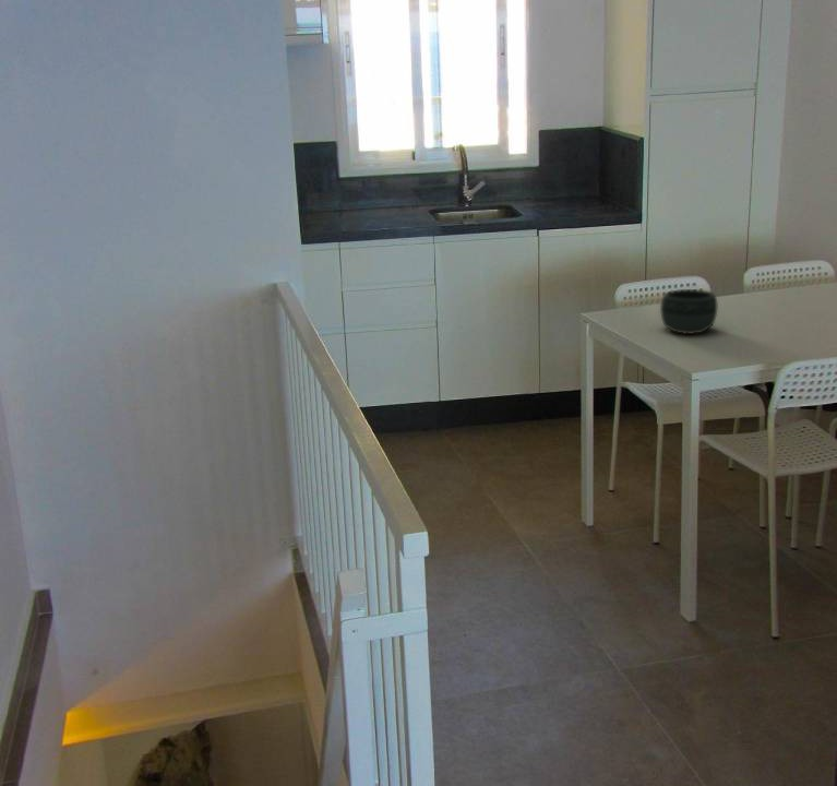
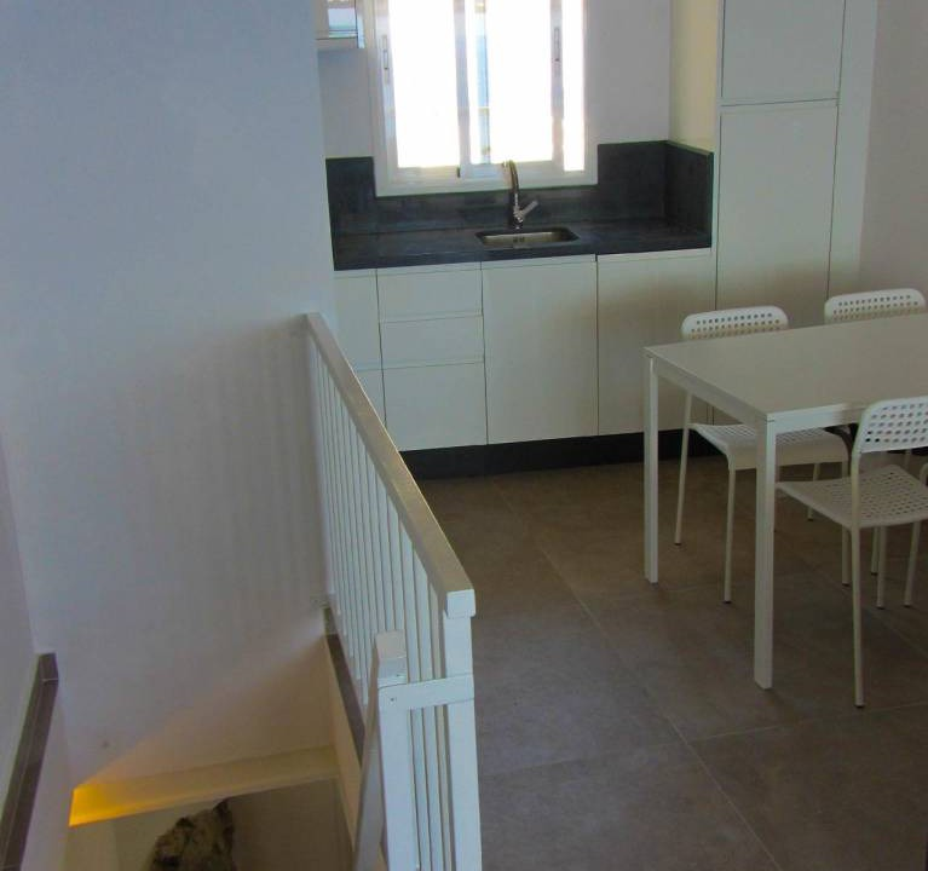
- bowl (689, 311)
